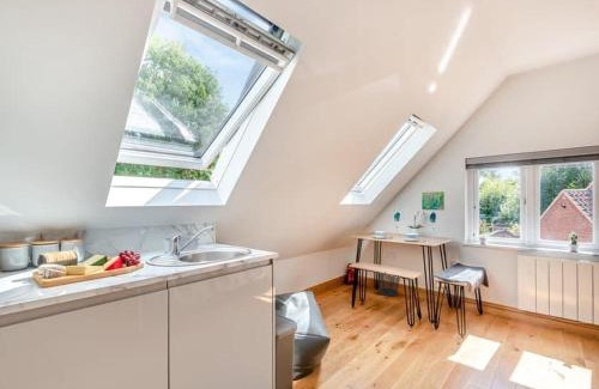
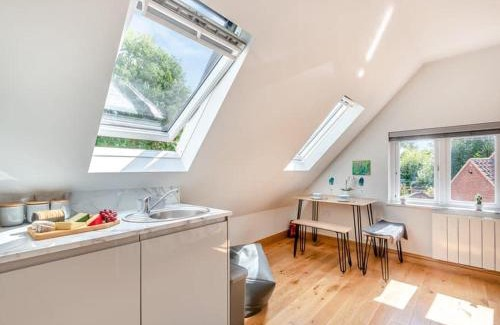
- wastebasket (388, 280)
